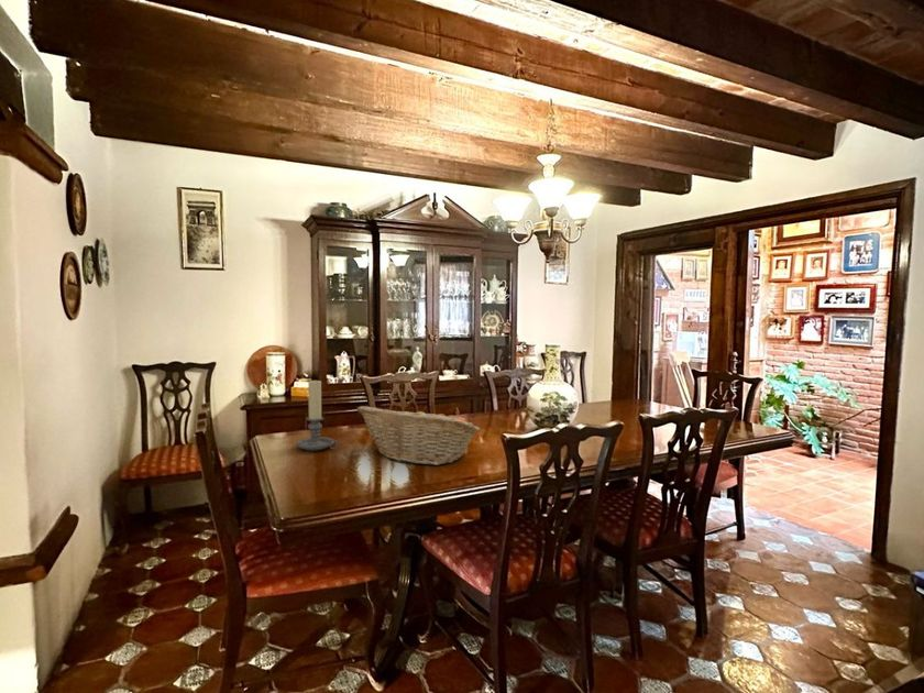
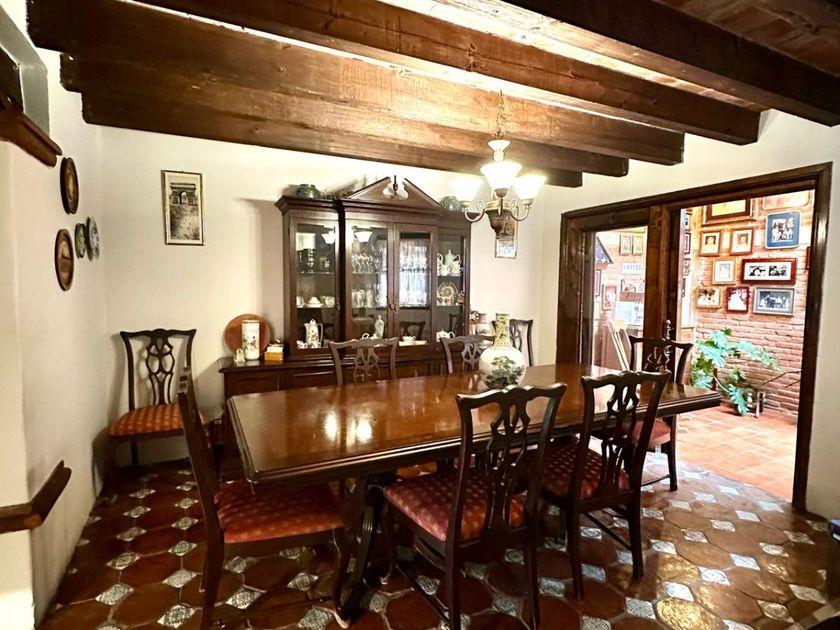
- candle holder (318, 414)
- fruit basket (417, 428)
